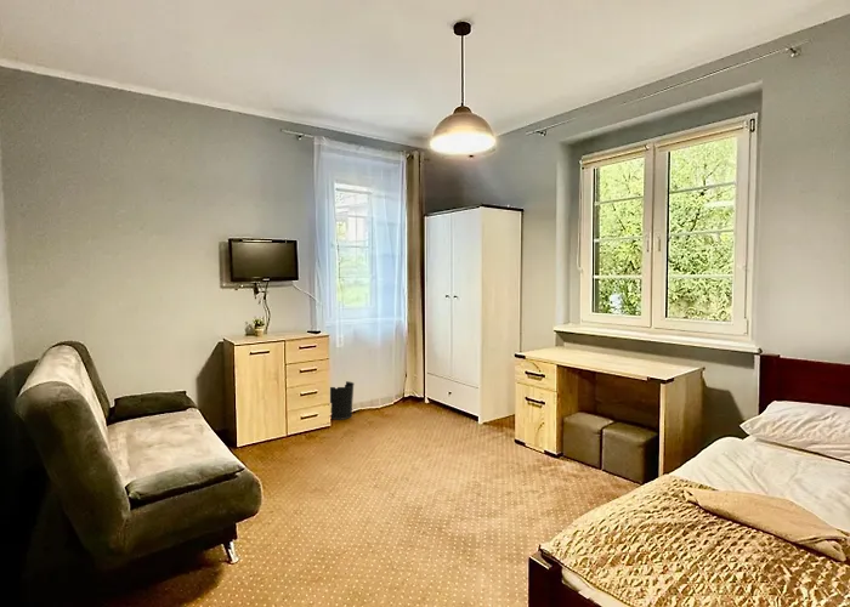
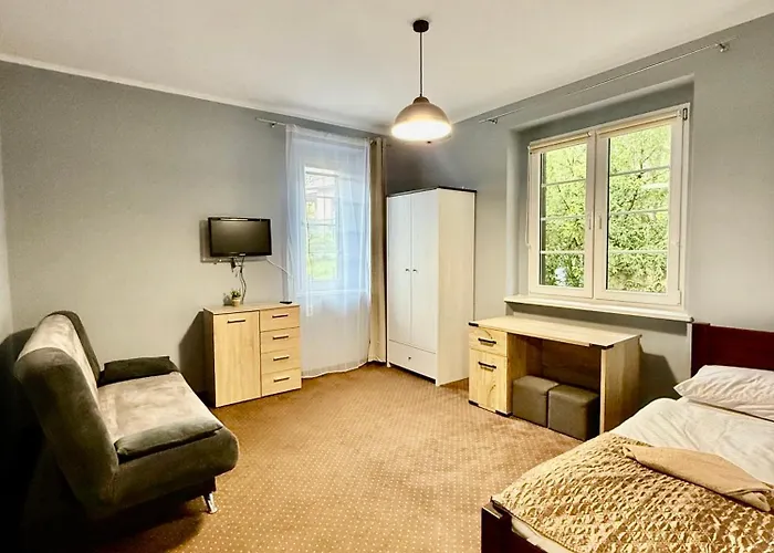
- wastebasket (340, 399)
